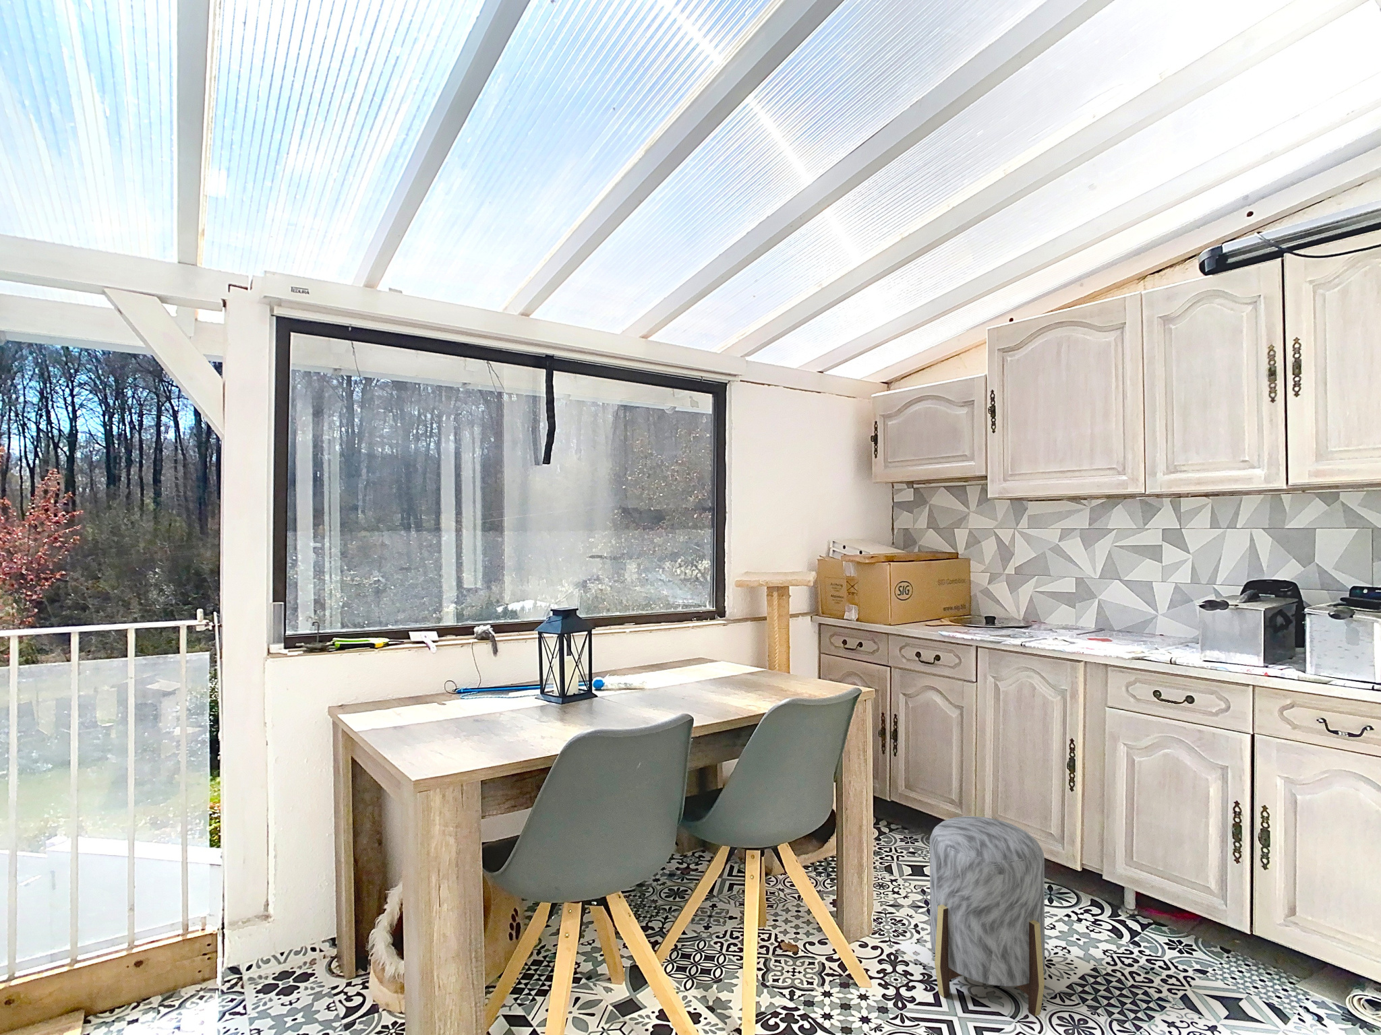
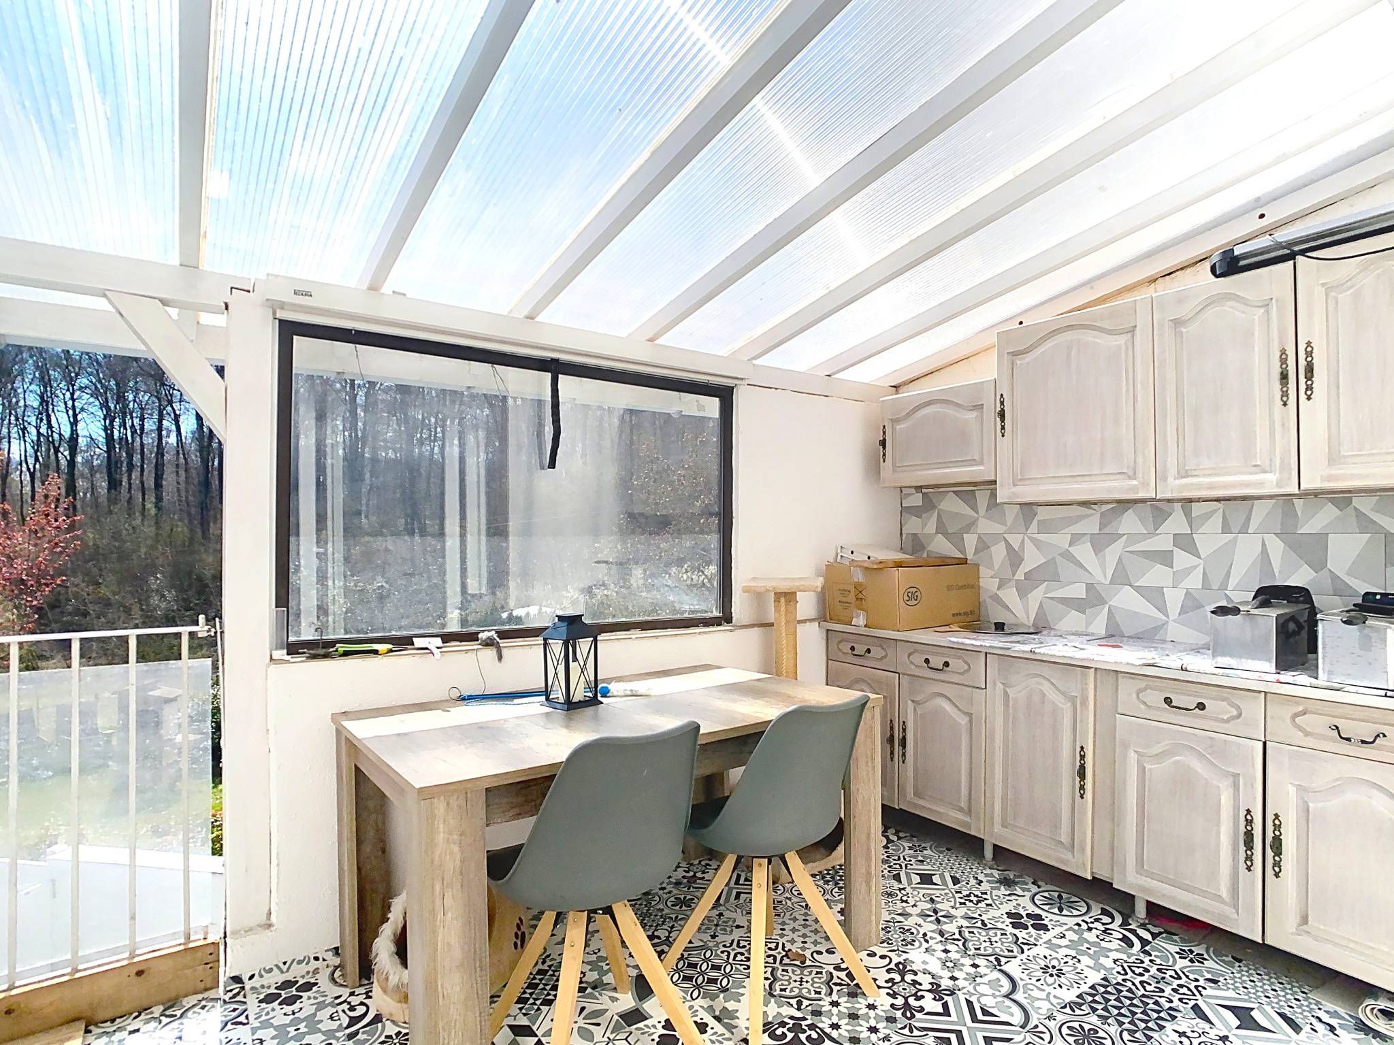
- stool (986, 903)
